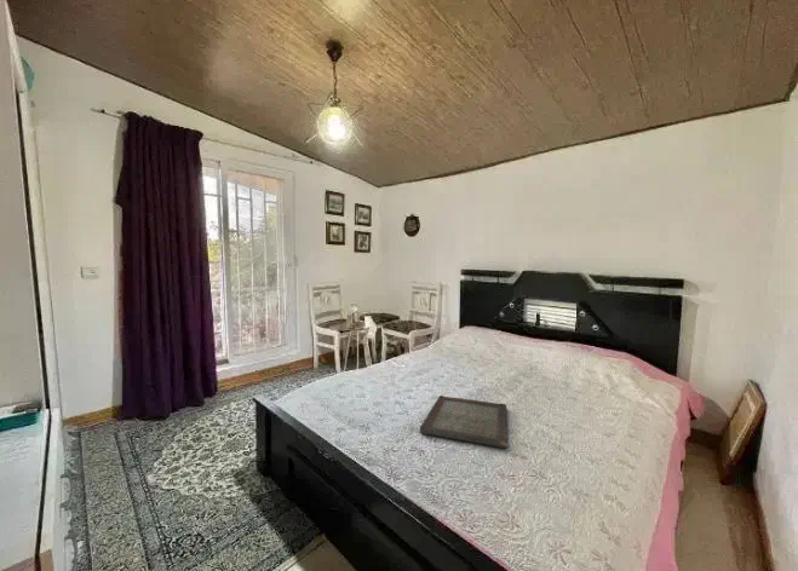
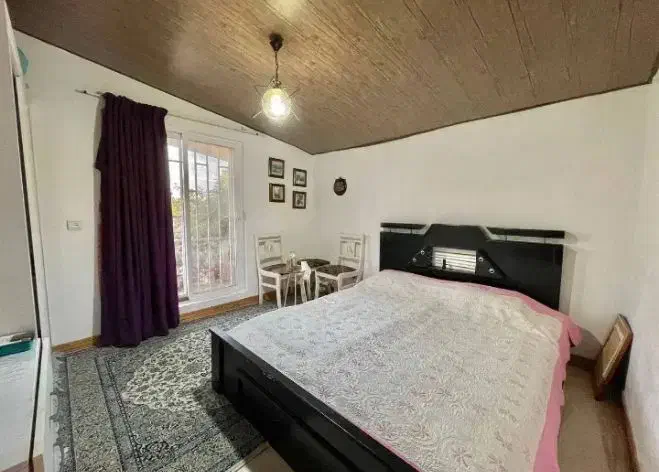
- serving tray (467, 417)
